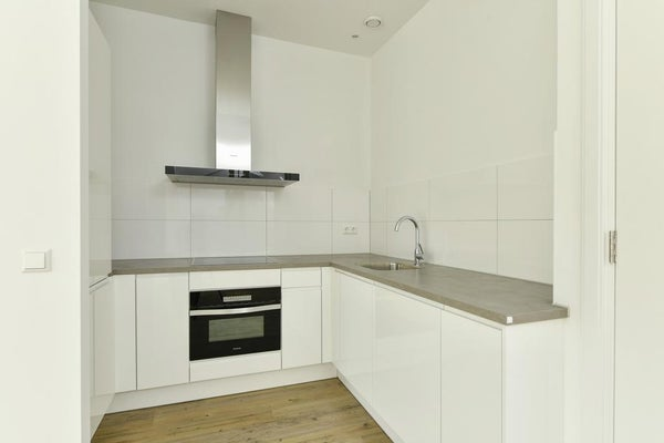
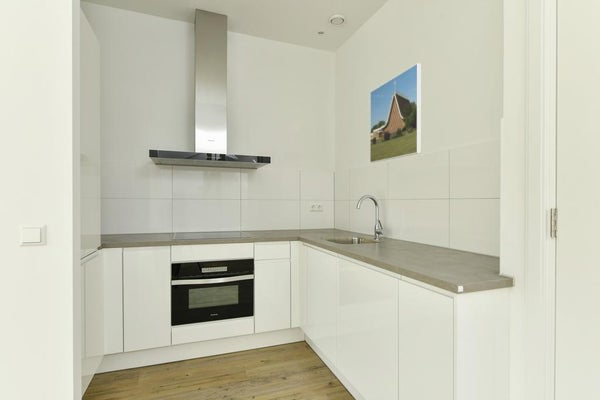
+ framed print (392, 119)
